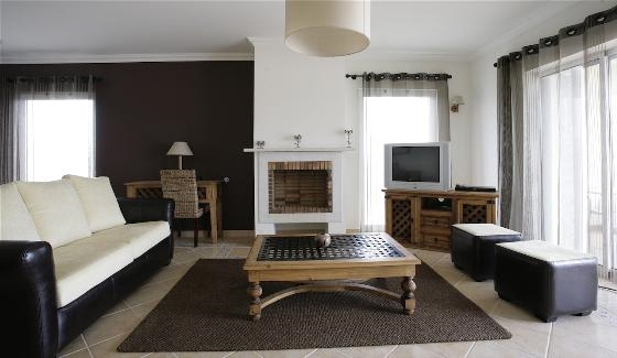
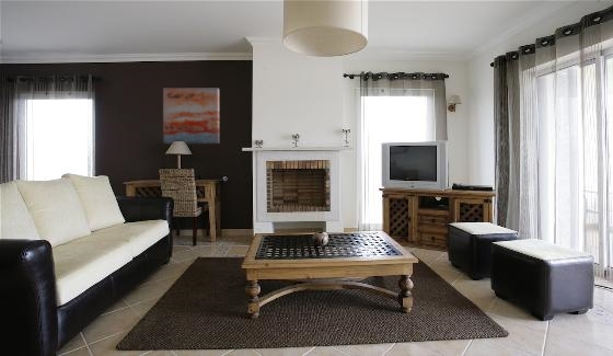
+ wall art (190, 115)
